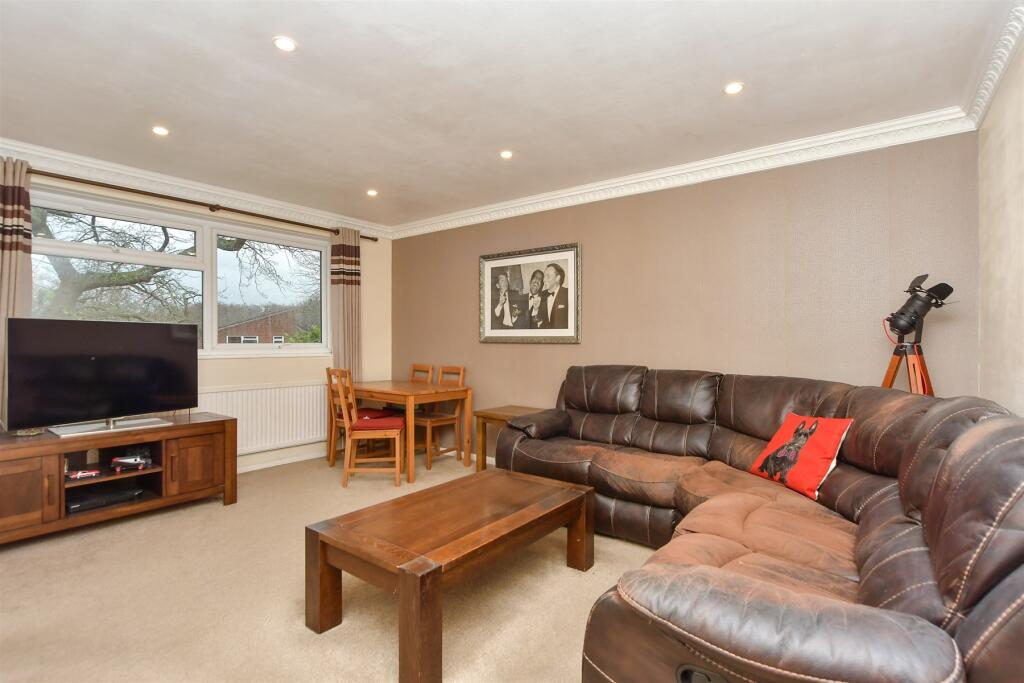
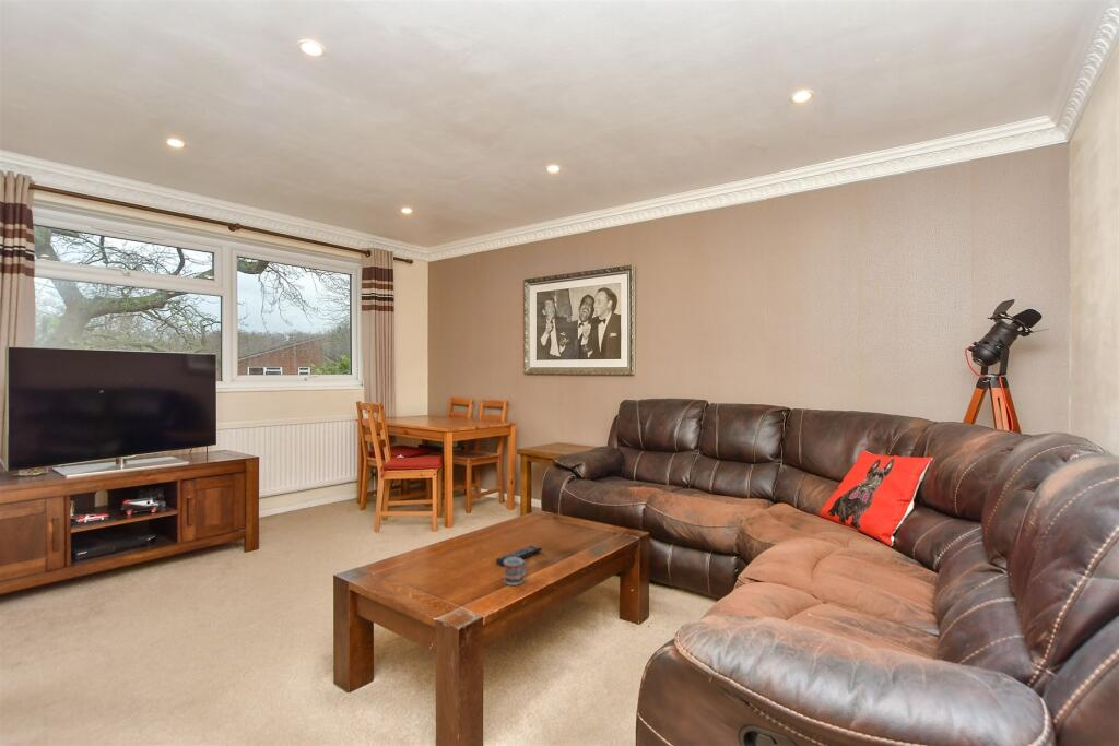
+ remote control (519, 555)
+ cup (516, 570)
